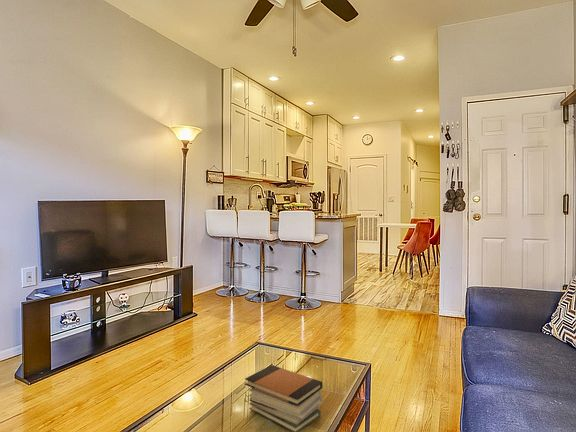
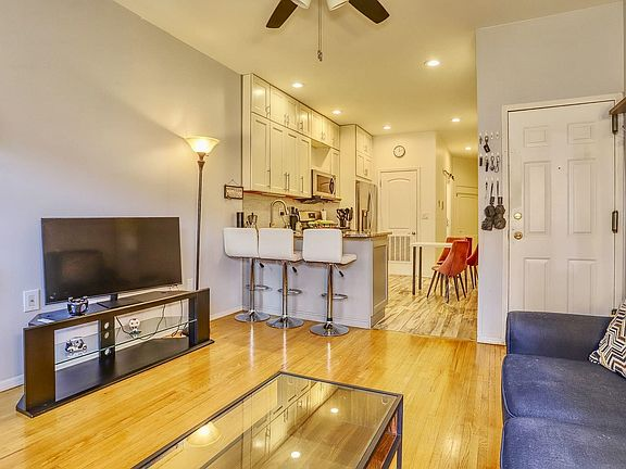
- book stack (284, 396)
